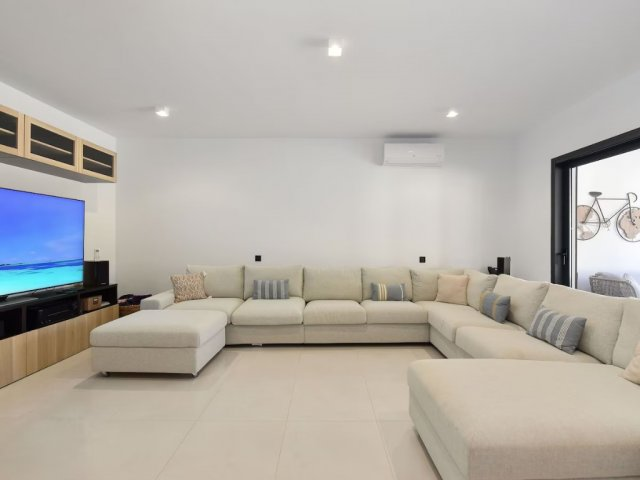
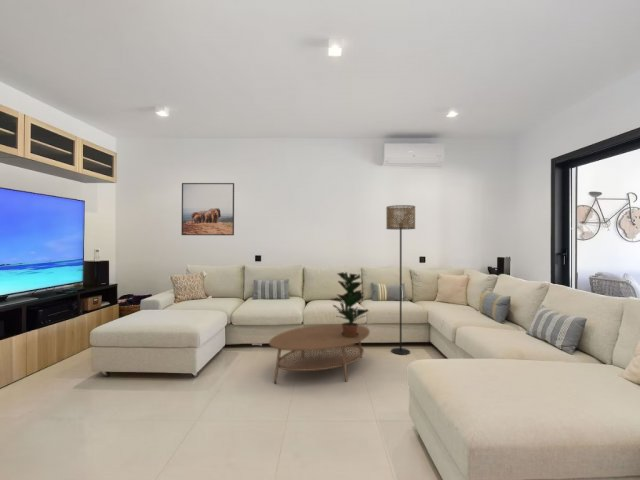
+ coffee table (322, 351)
+ floor lamp (400, 278)
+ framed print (207, 209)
+ potted plant (346, 303)
